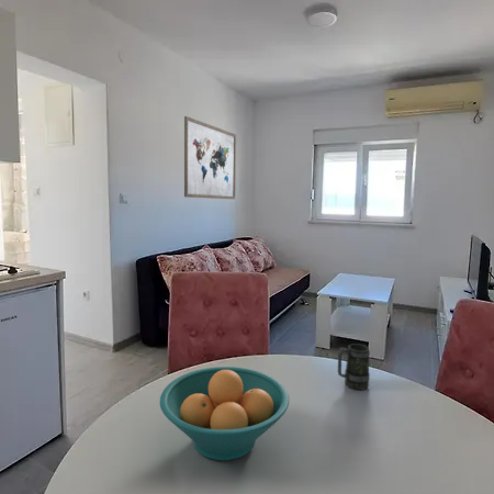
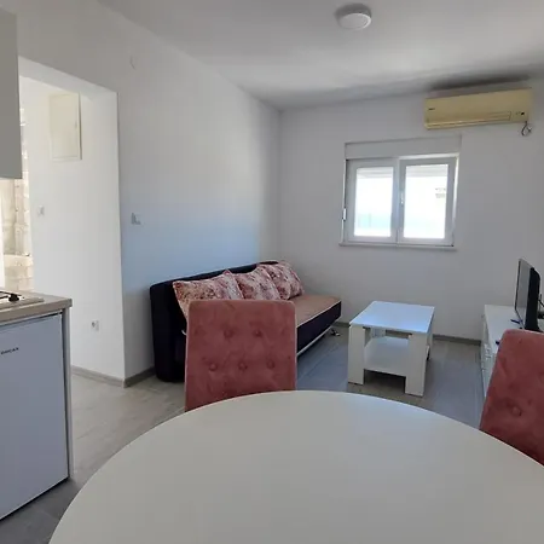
- mug (352, 366)
- fruit bowl (224, 406)
- wall art (212, 162)
